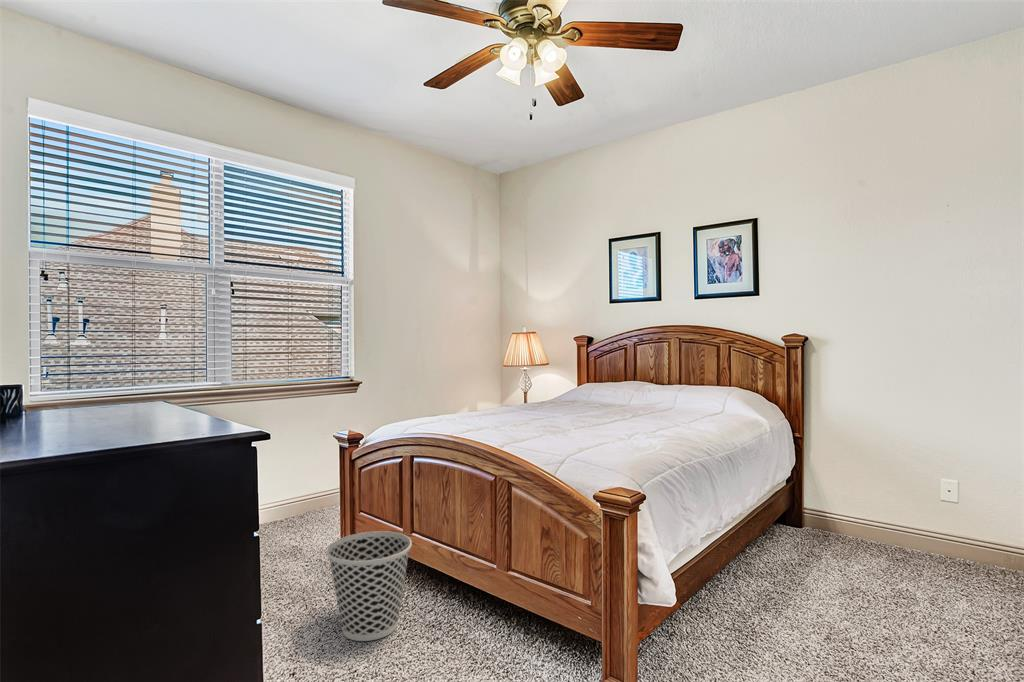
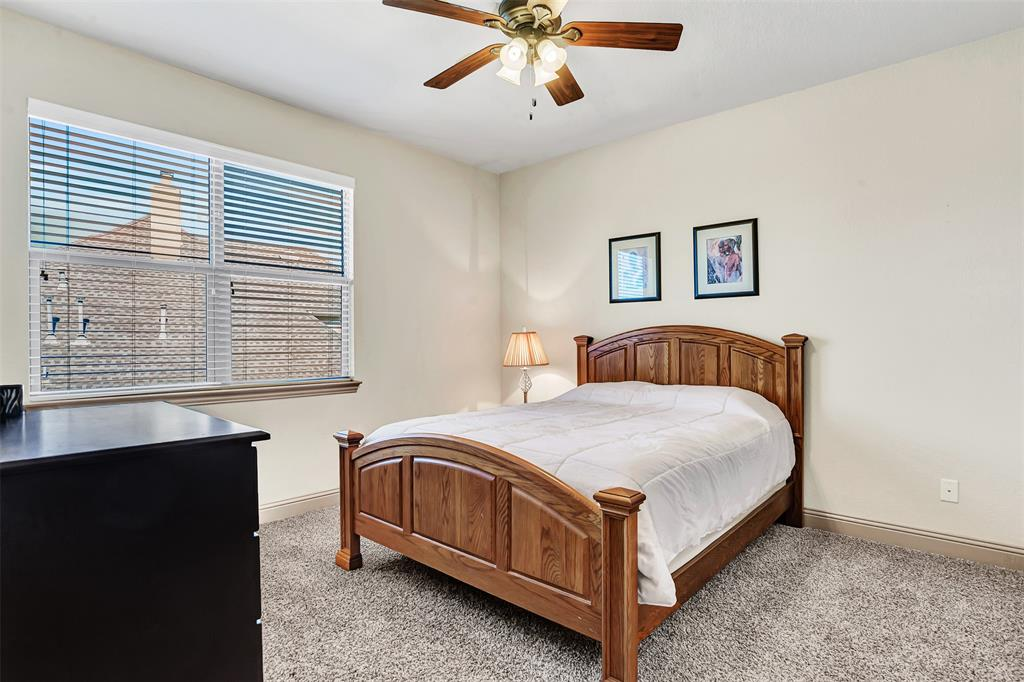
- wastebasket (370, 585)
